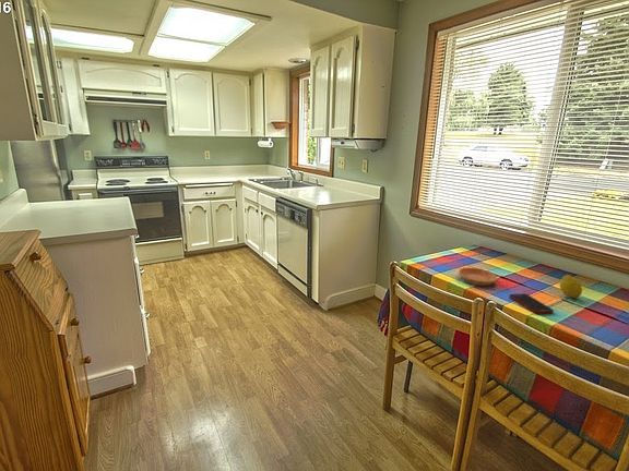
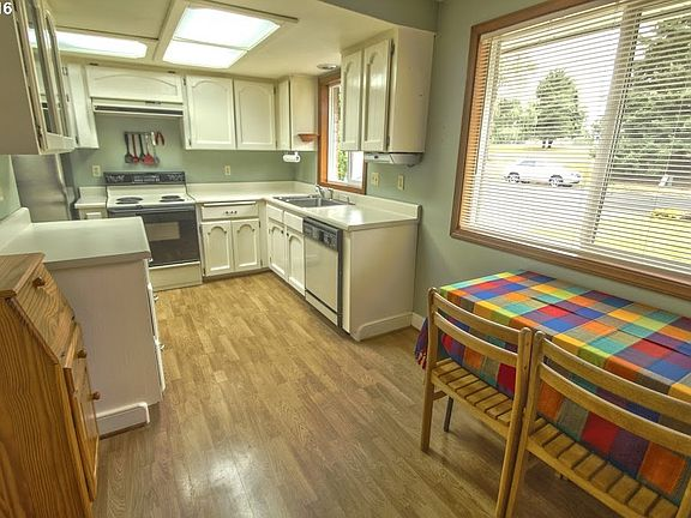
- saucer (477, 277)
- fruit (570, 286)
- cell phone (530, 303)
